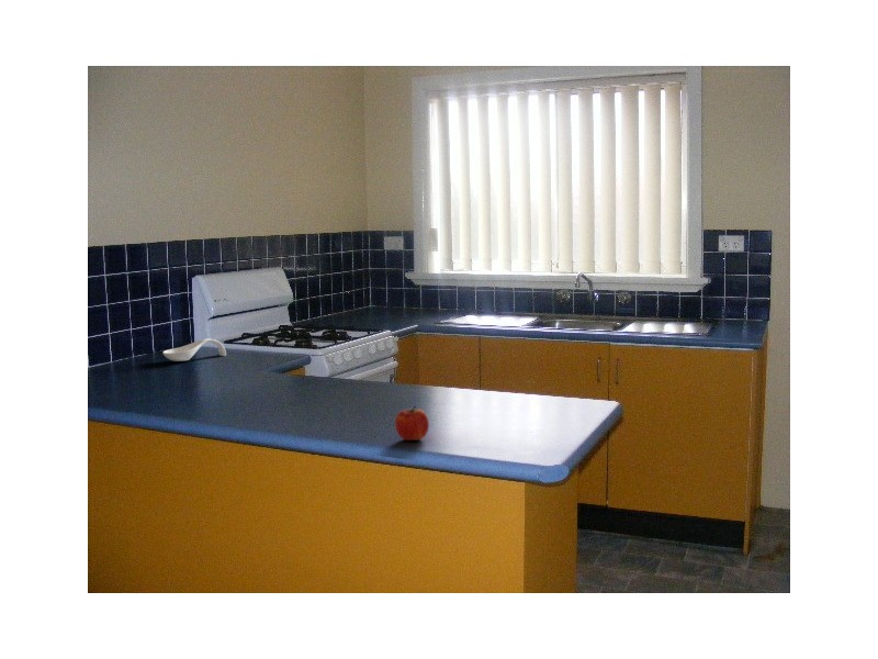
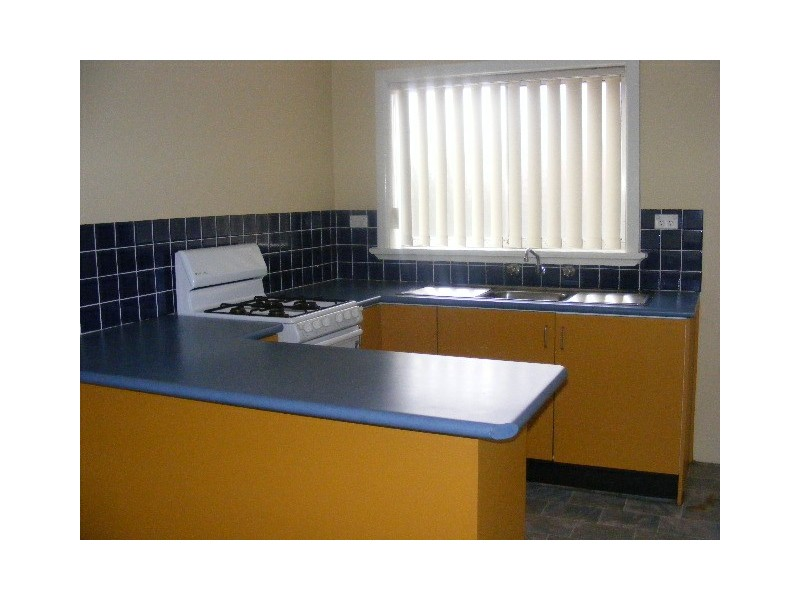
- spoon rest (194, 349)
- fruit (412, 422)
